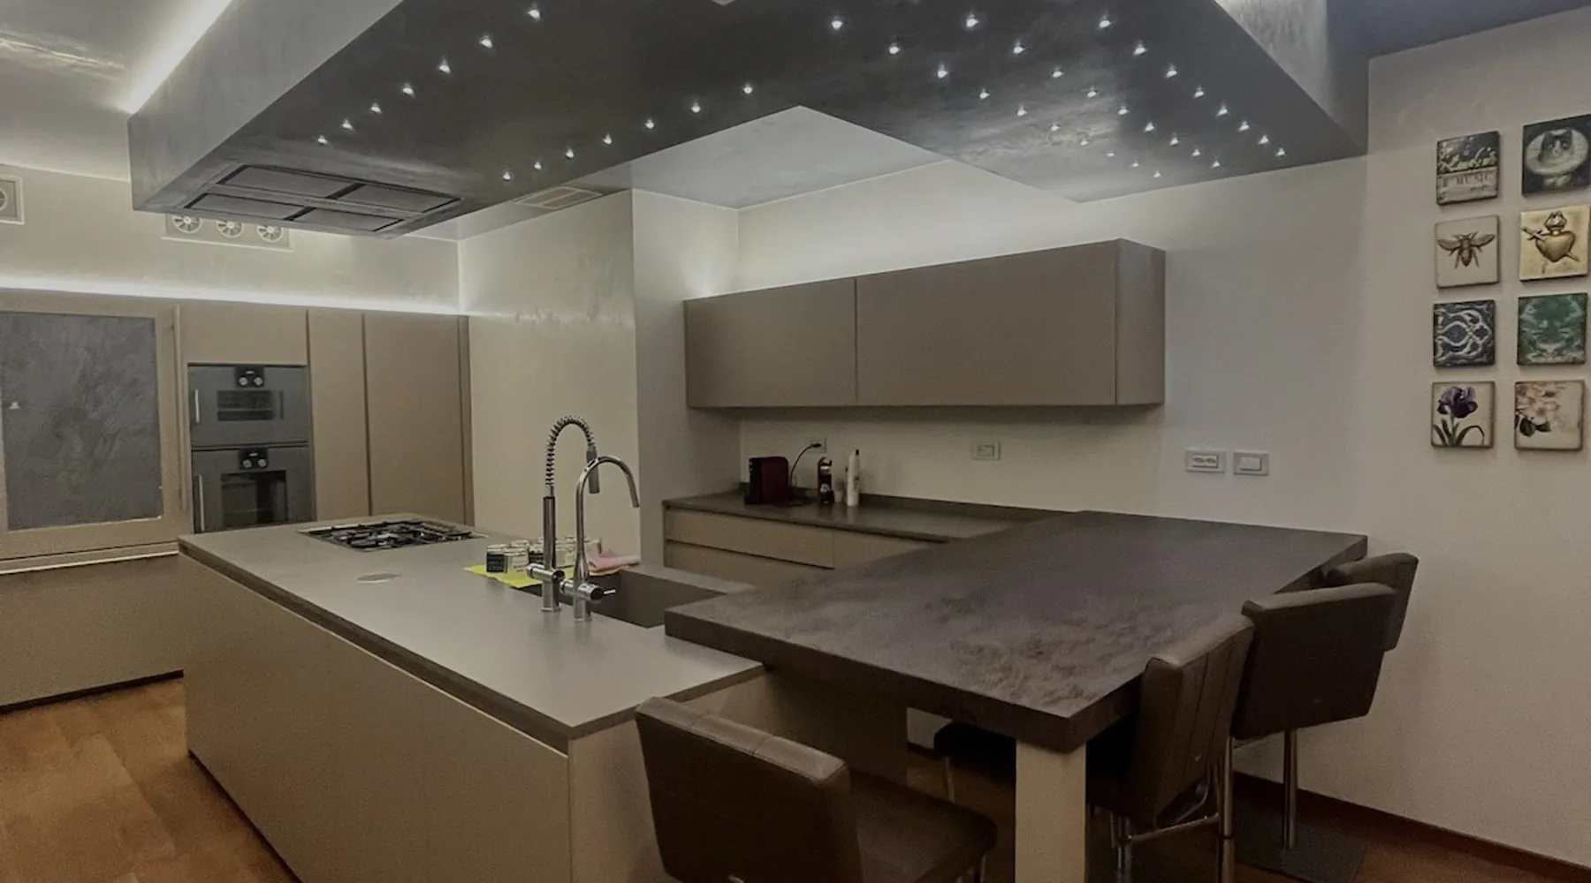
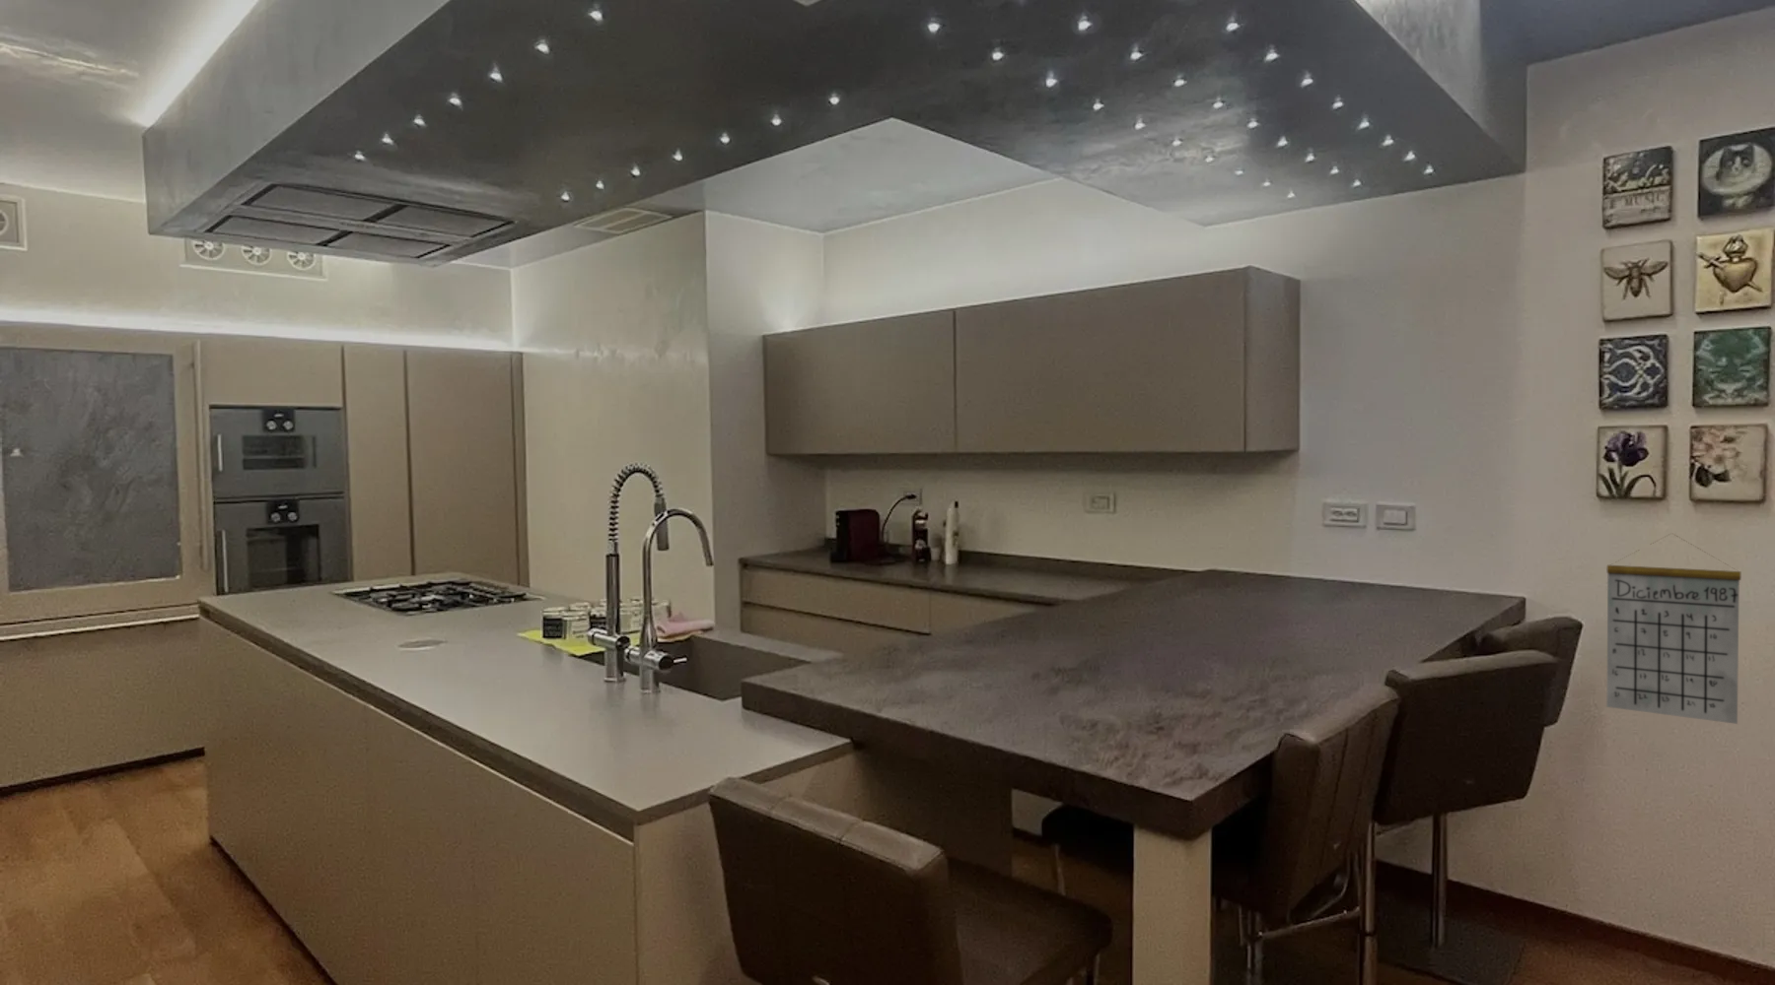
+ calendar (1671, 624)
